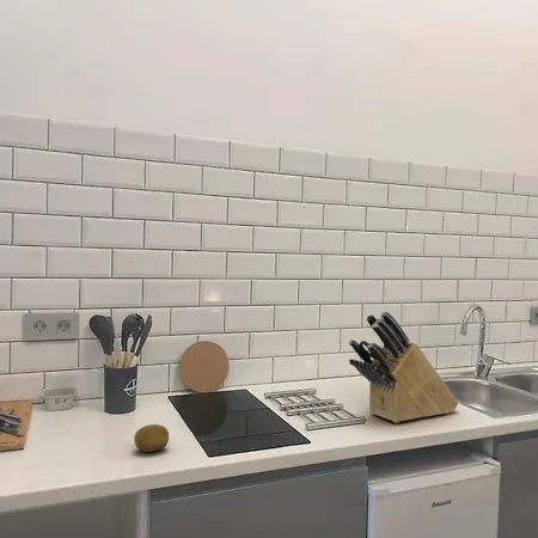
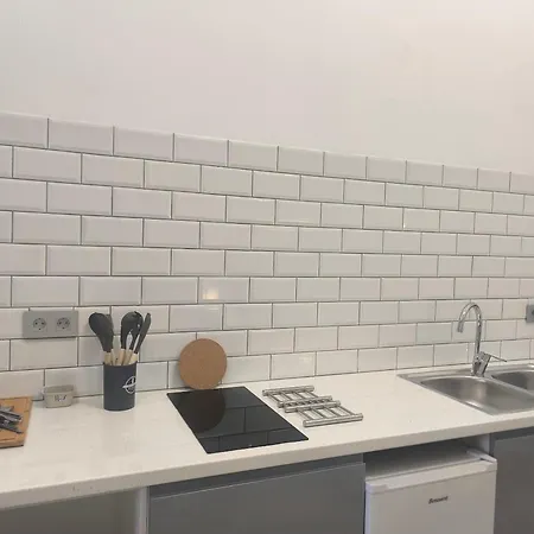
- fruit (151, 438)
- knife block (404, 362)
